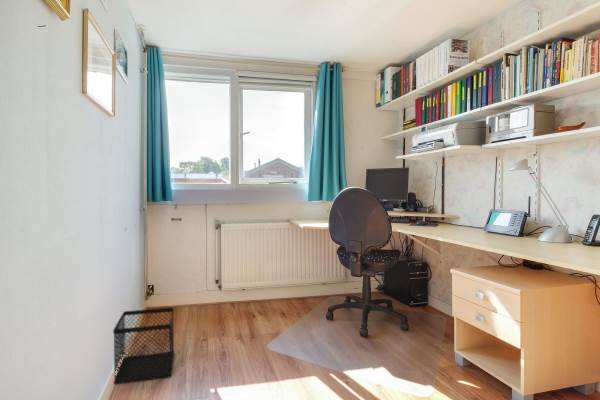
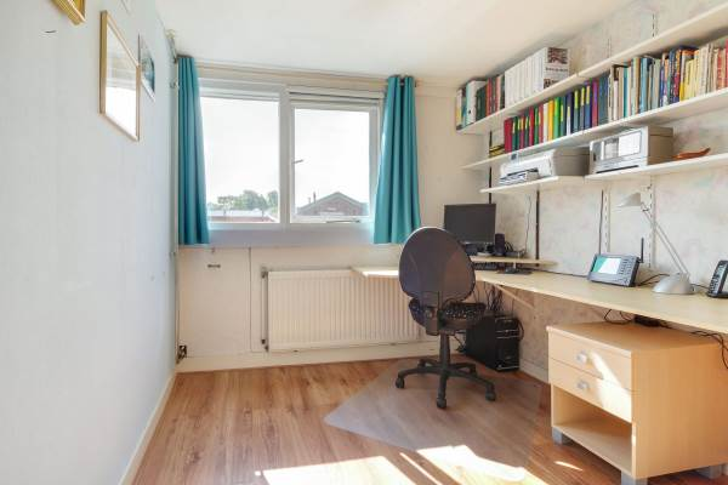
- wastebasket (146, 342)
